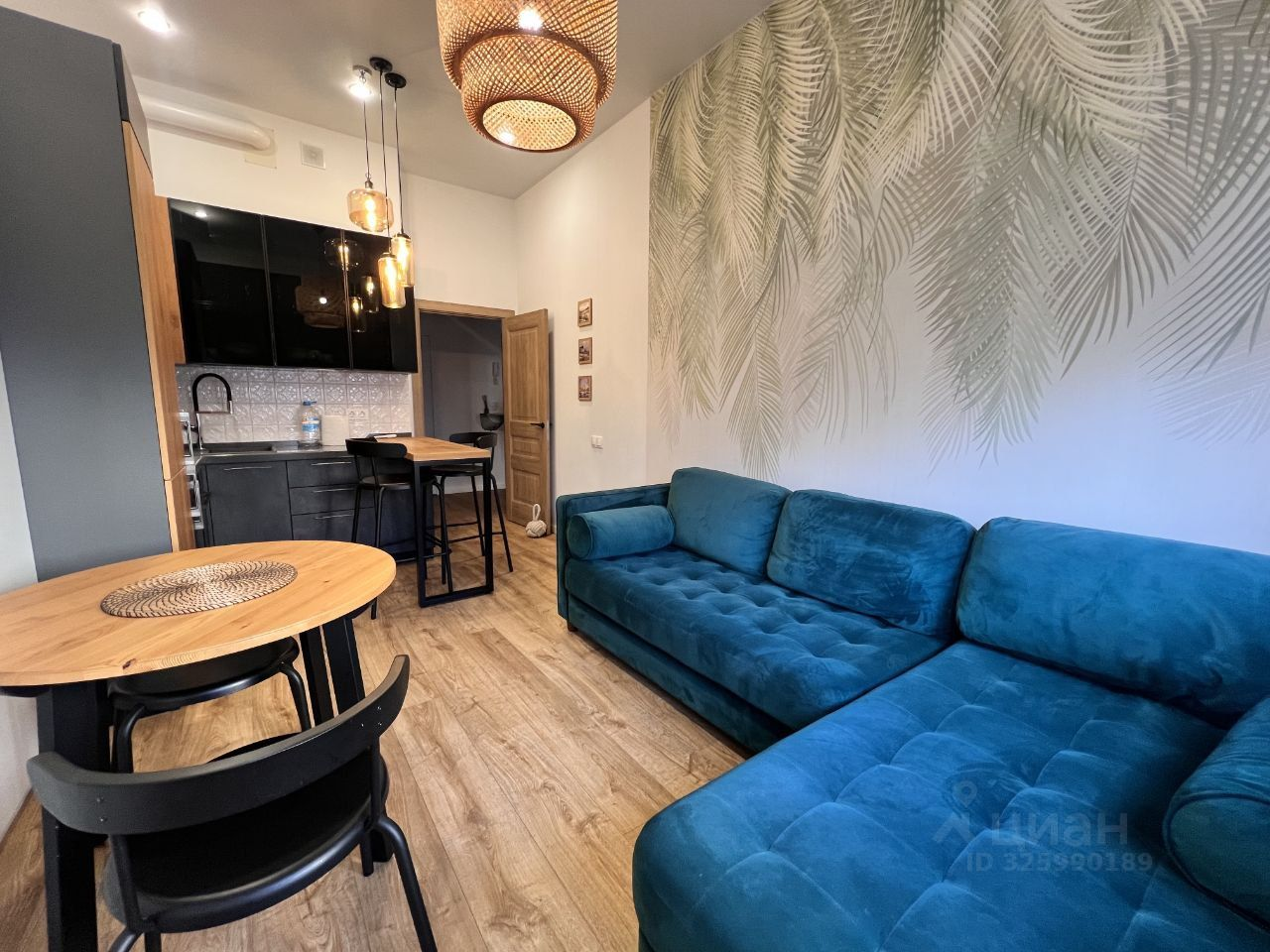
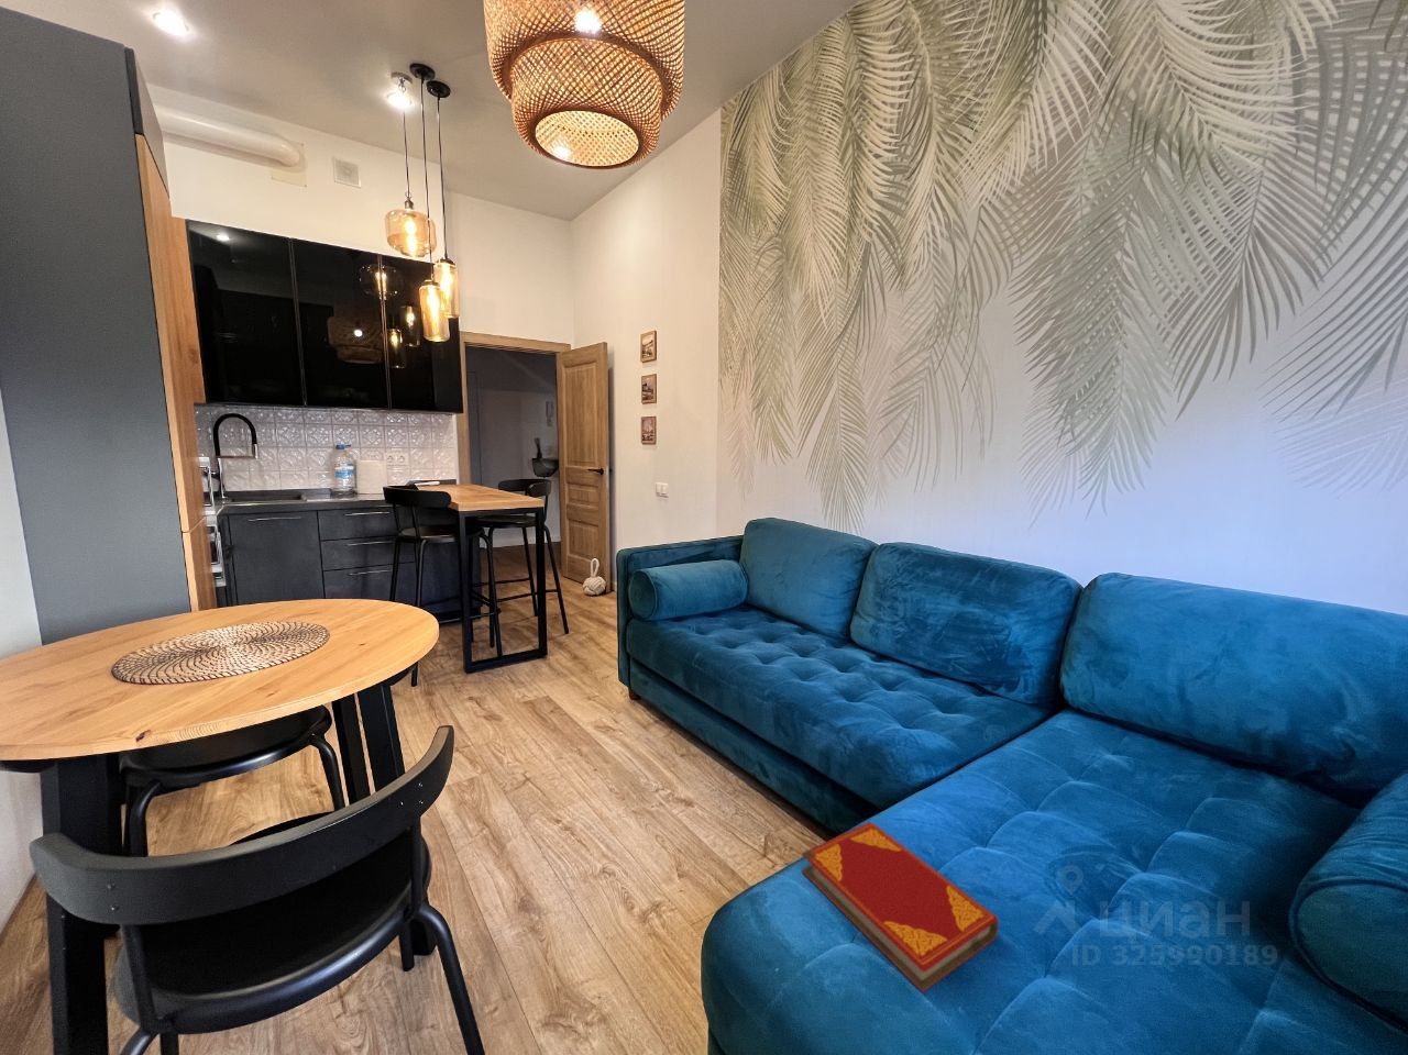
+ hardback book (892, 892)
